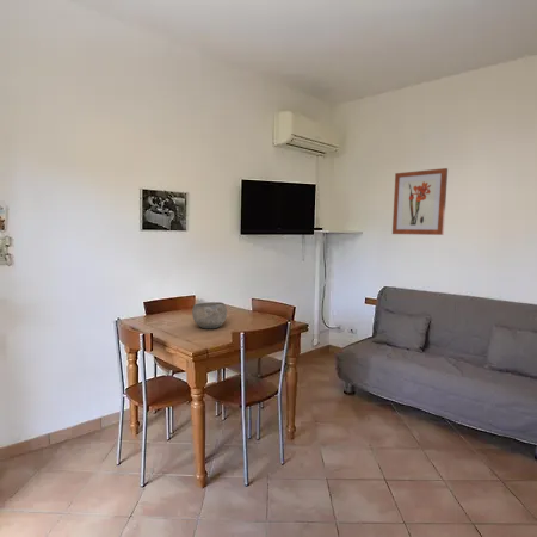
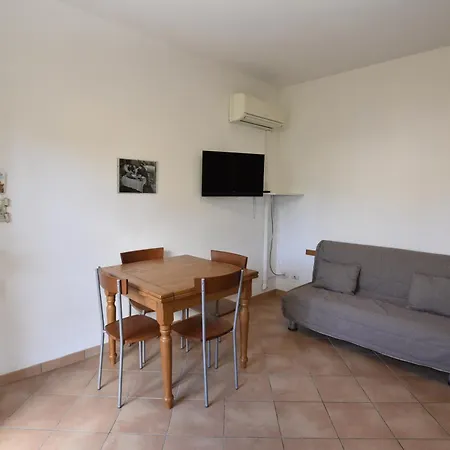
- wall art (418, 203)
- bowl (209, 314)
